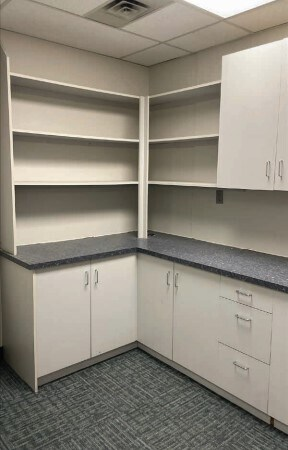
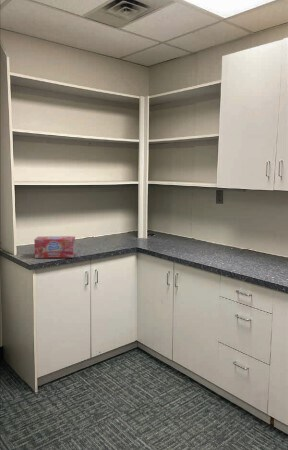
+ box (55, 246)
